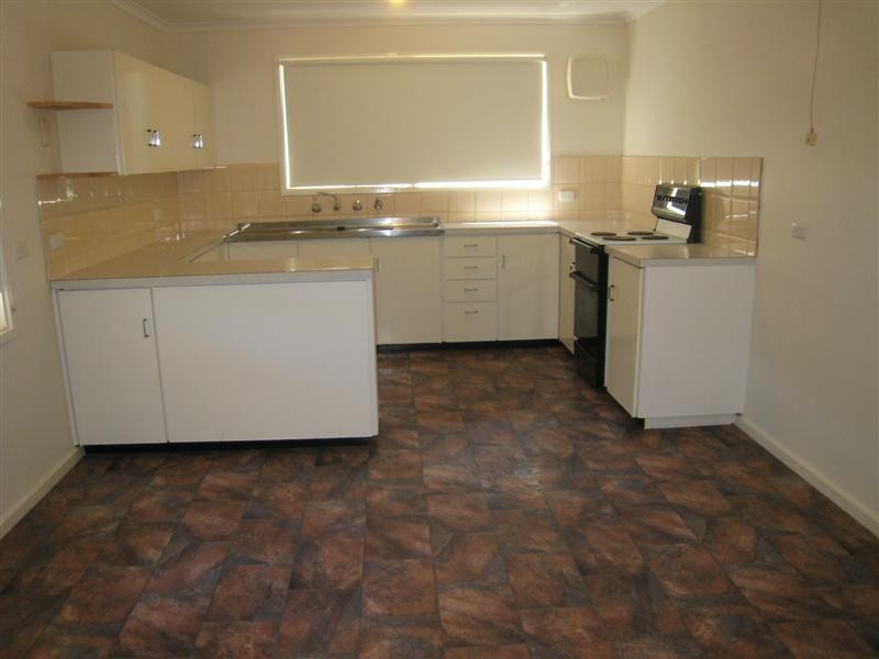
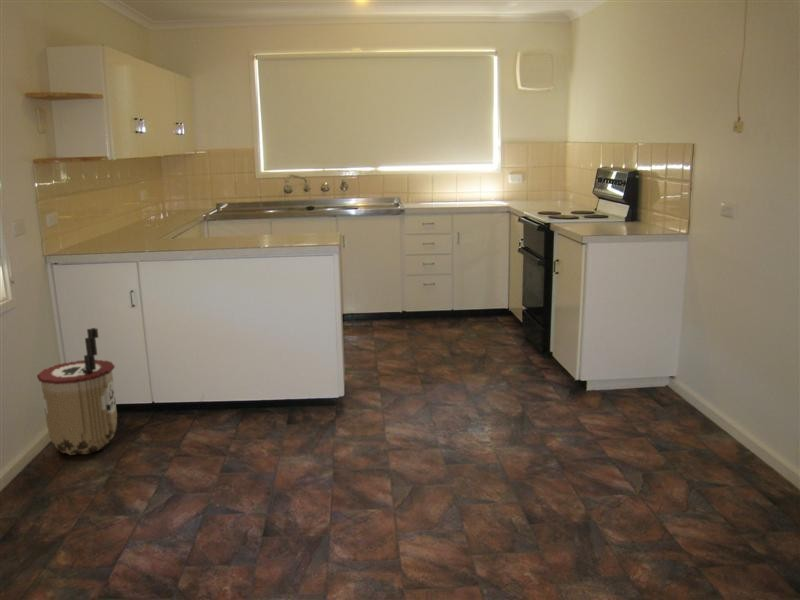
+ trash can (78, 388)
